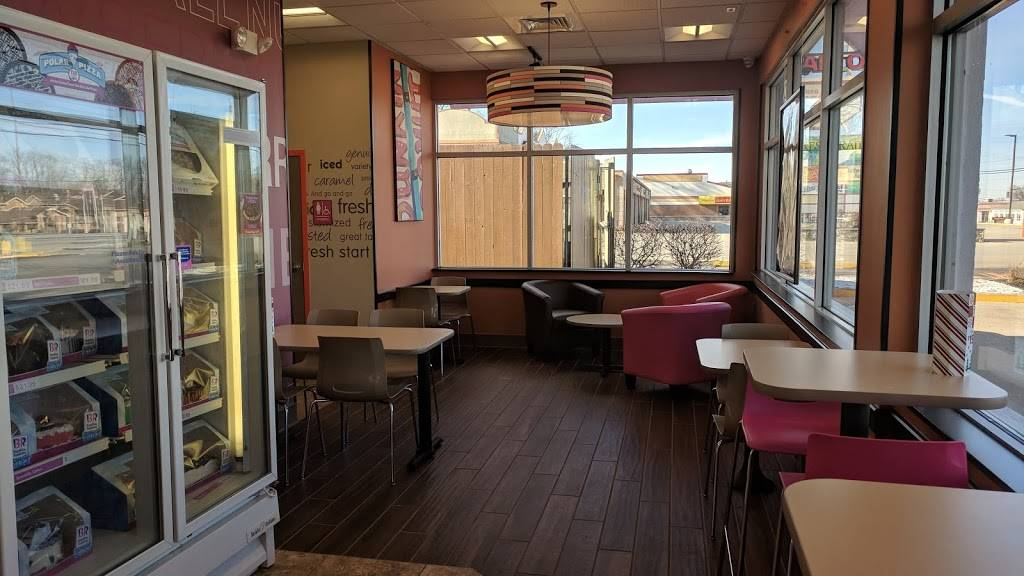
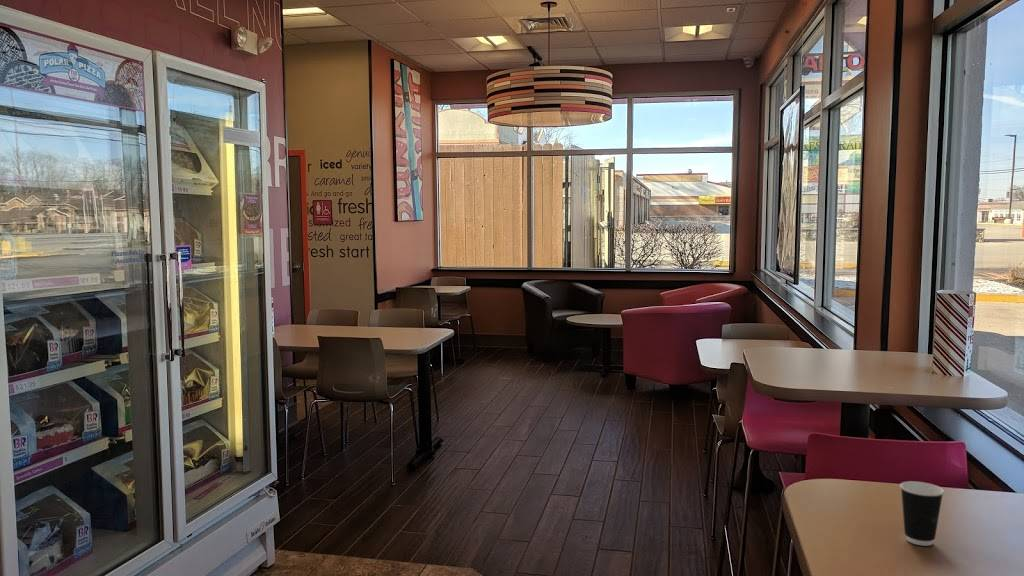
+ dixie cup (920, 514)
